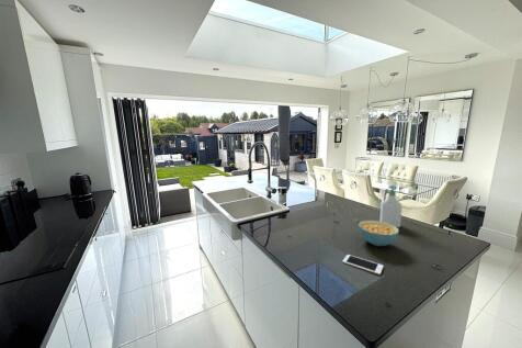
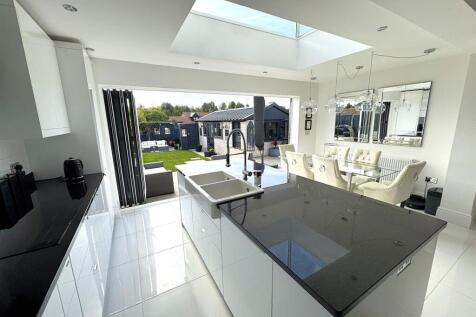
- soap bottle (392, 205)
- cell phone (362, 263)
- cereal bowl (377, 235)
